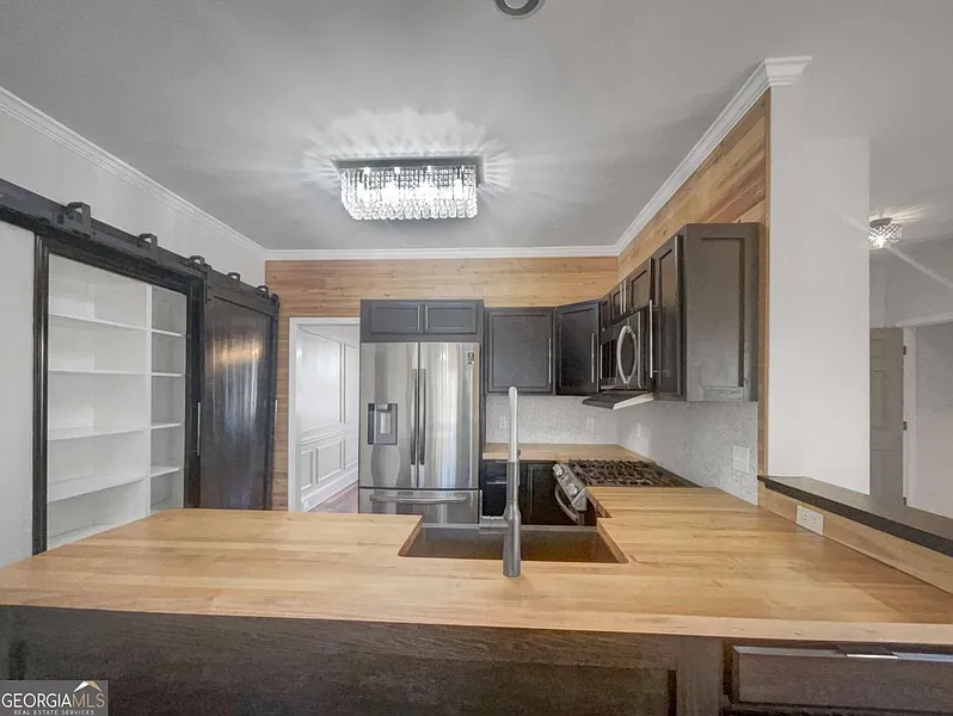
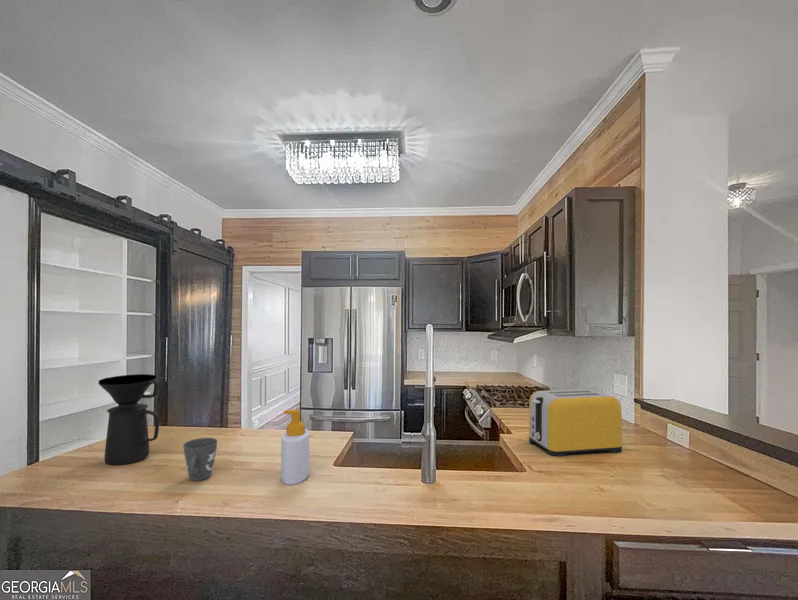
+ mug (198, 461)
+ soap bottle (295, 443)
+ toaster (571, 419)
+ coffee maker (127, 418)
